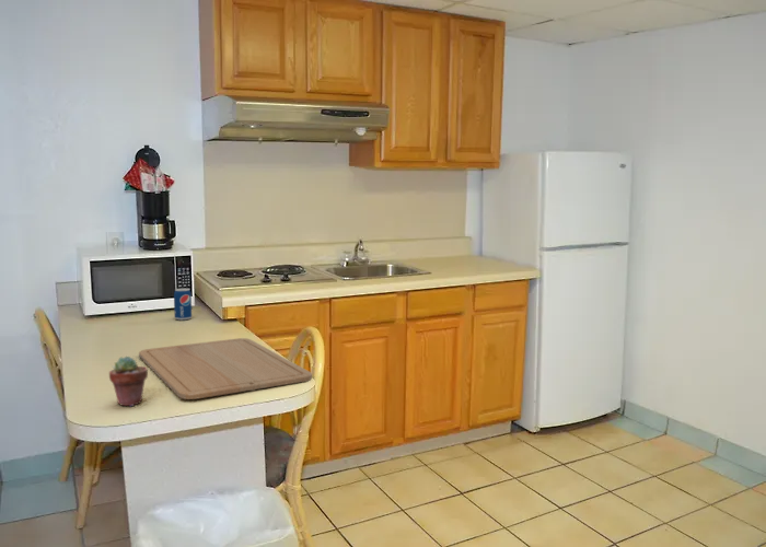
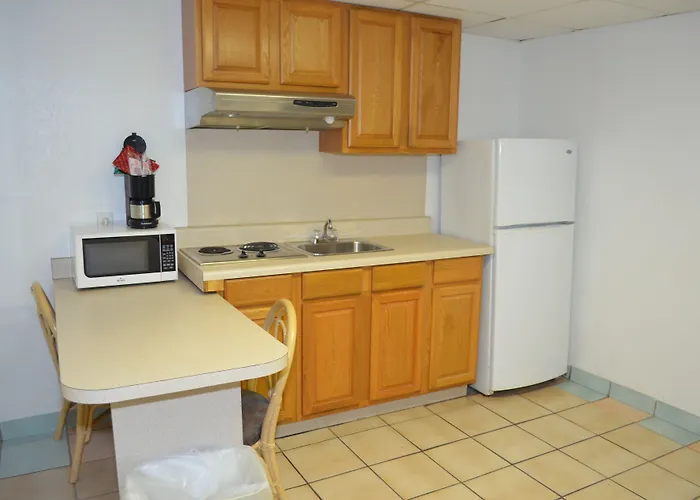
- beverage can (183, 303)
- potted succulent (128, 379)
- chopping board (220, 363)
